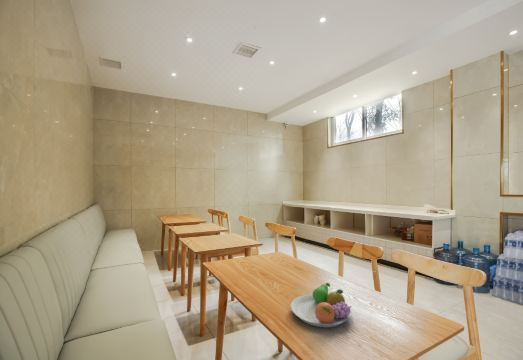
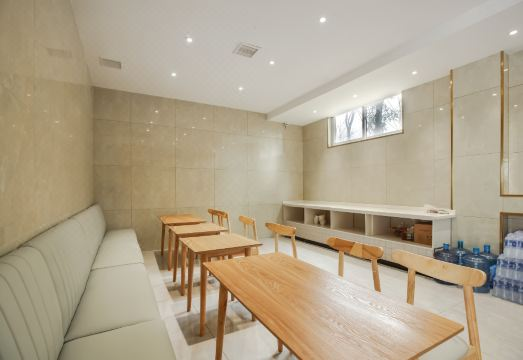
- fruit bowl (321, 301)
